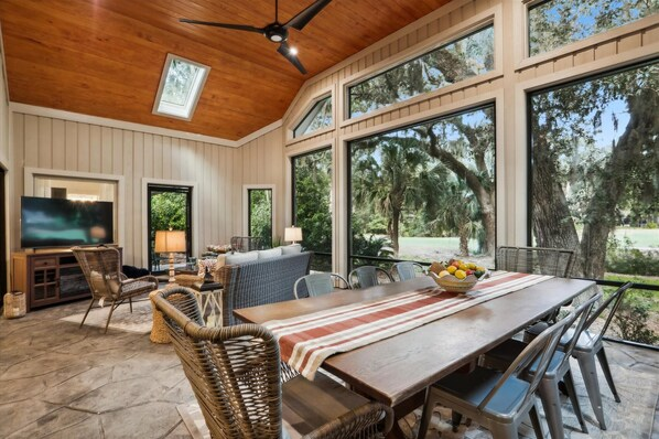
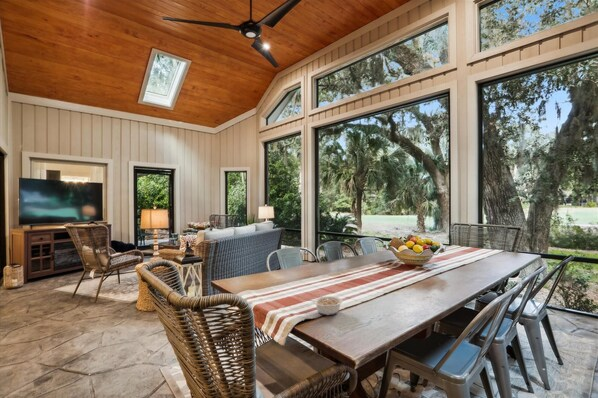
+ legume (327, 305)
